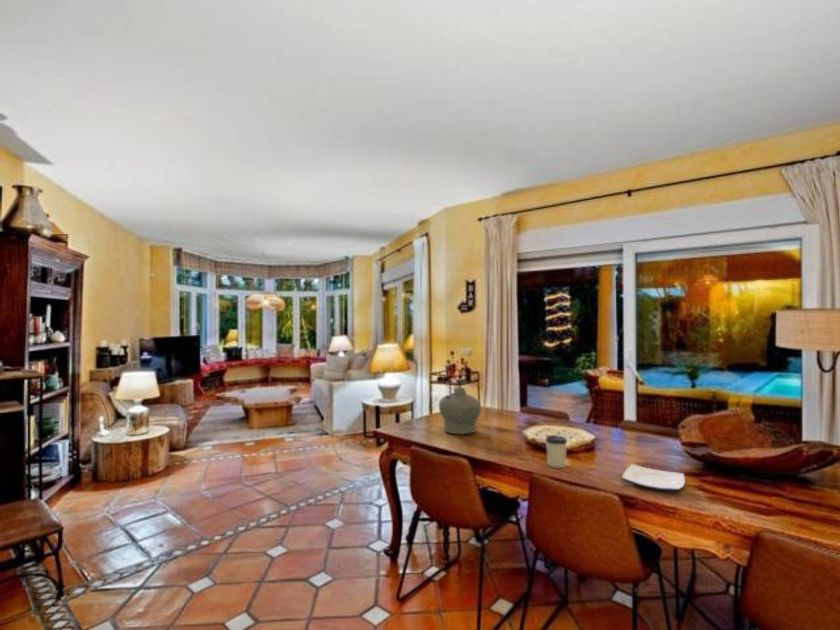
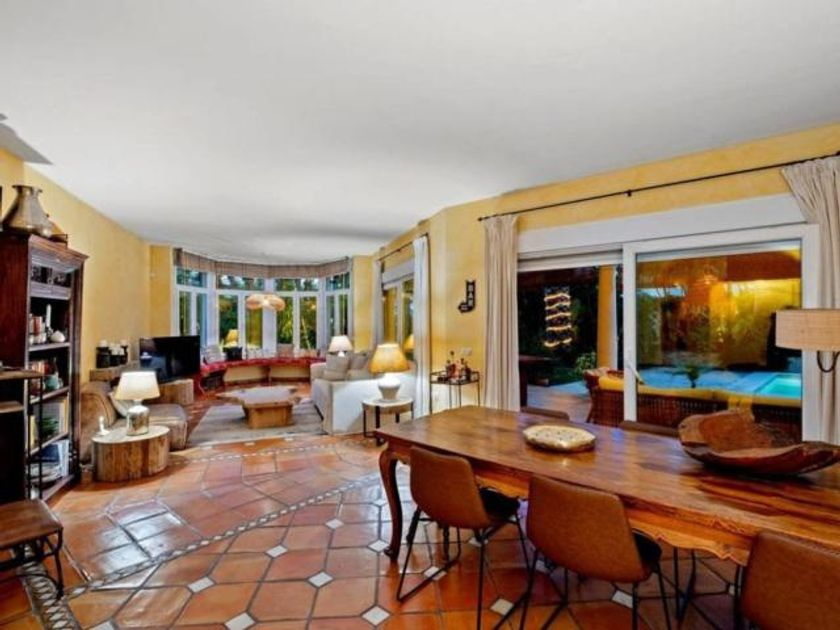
- cup (556, 451)
- plate (653, 479)
- jar (459, 409)
